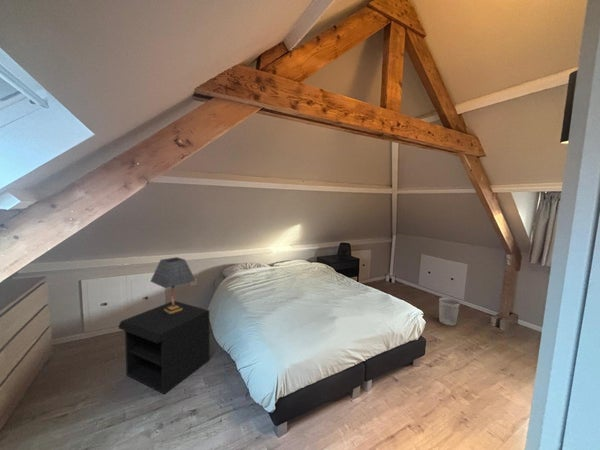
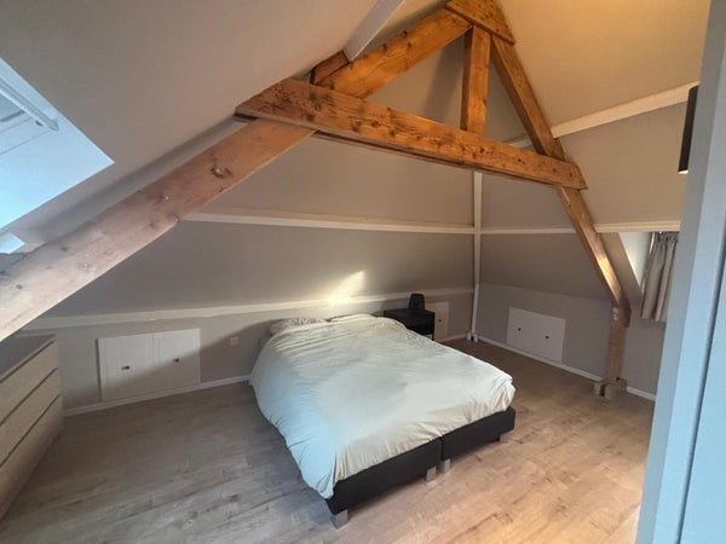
- table lamp (173, 284)
- wastebasket (448, 312)
- nightstand (167, 342)
